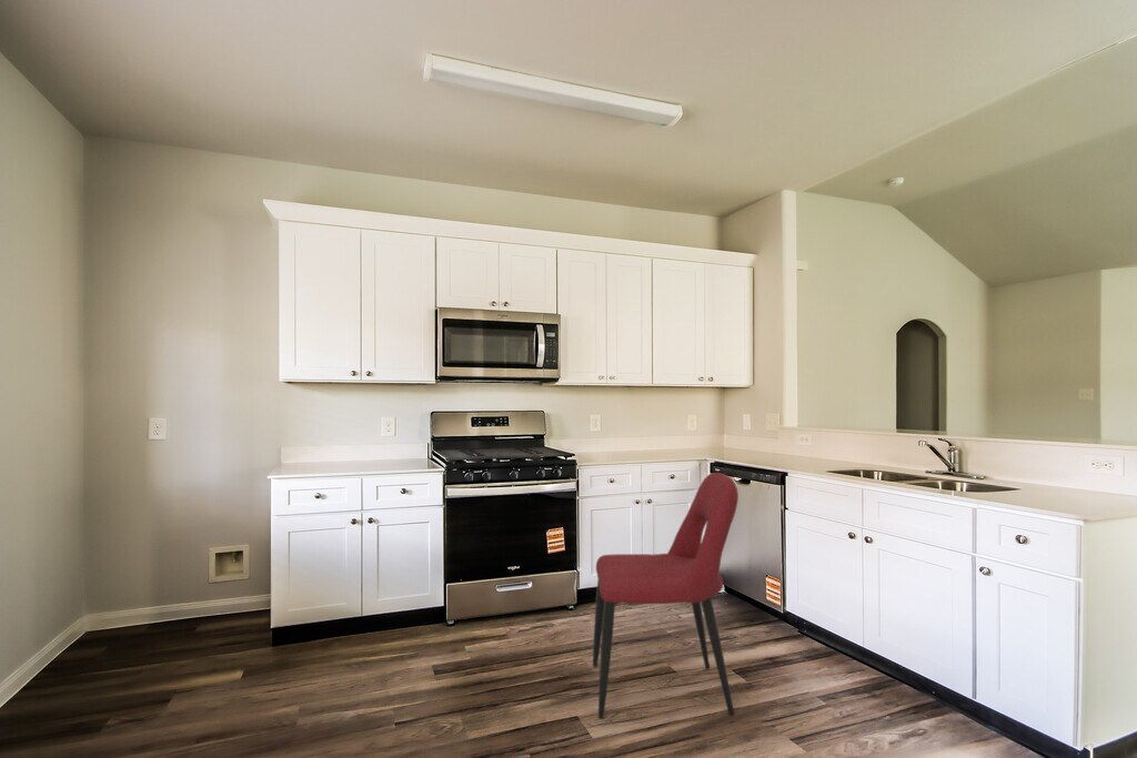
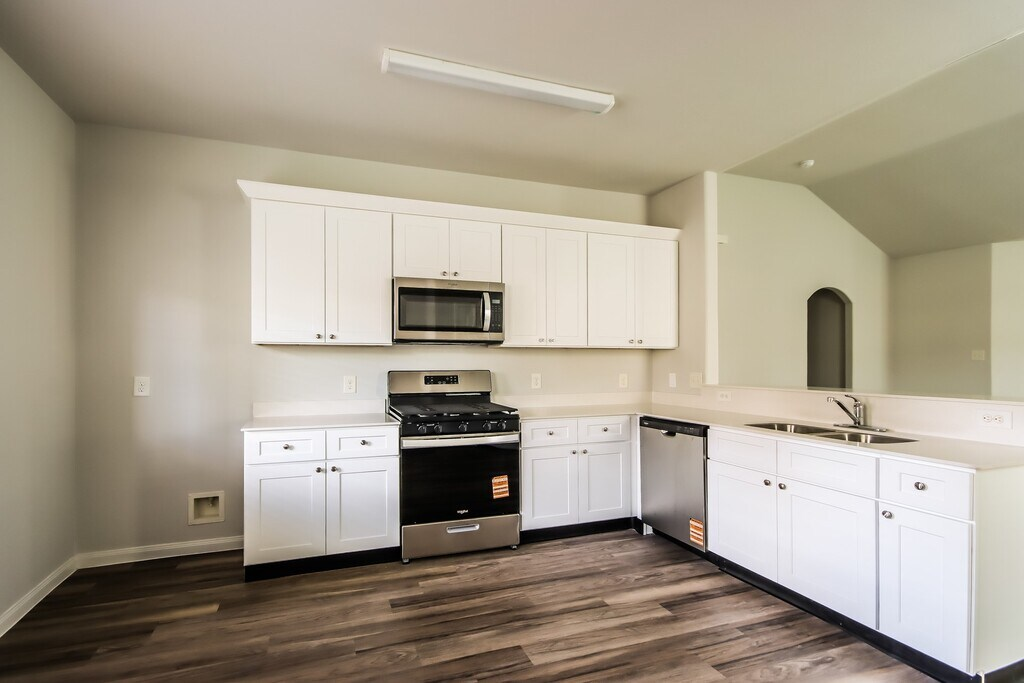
- chair (663, 580)
